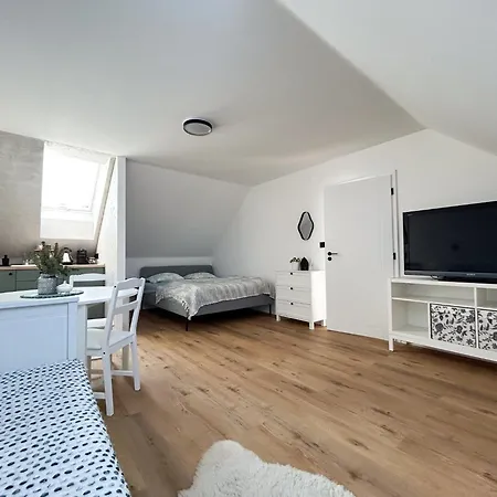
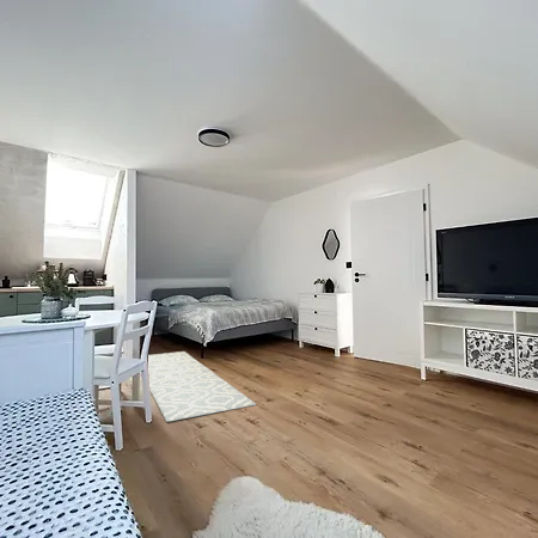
+ rug (178, 374)
